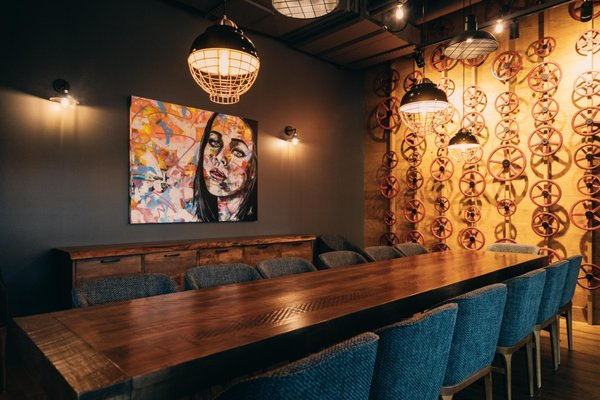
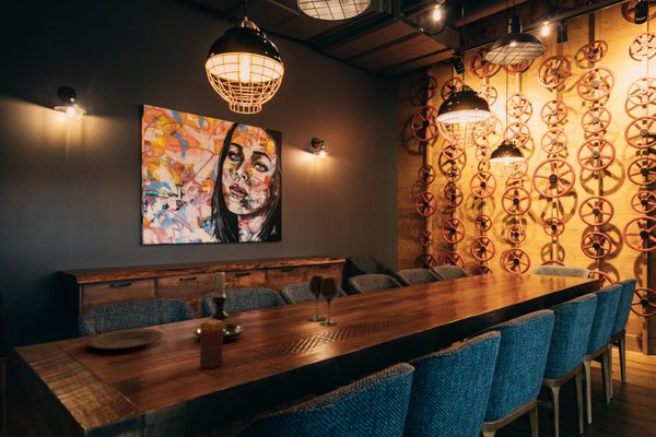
+ candle holder (219, 302)
+ plate (126, 341)
+ candle (211, 343)
+ wine glass (323, 298)
